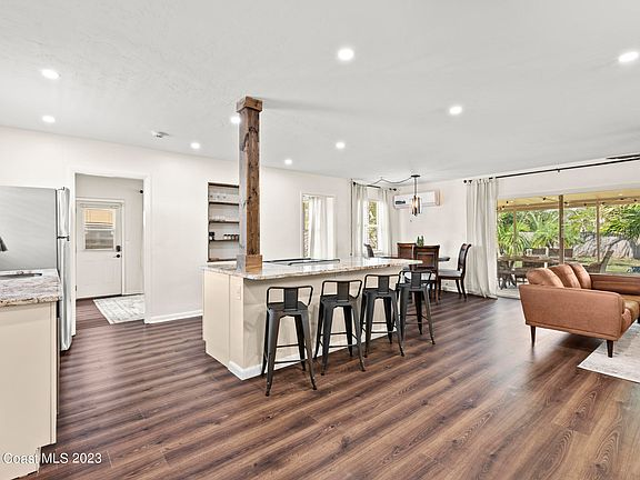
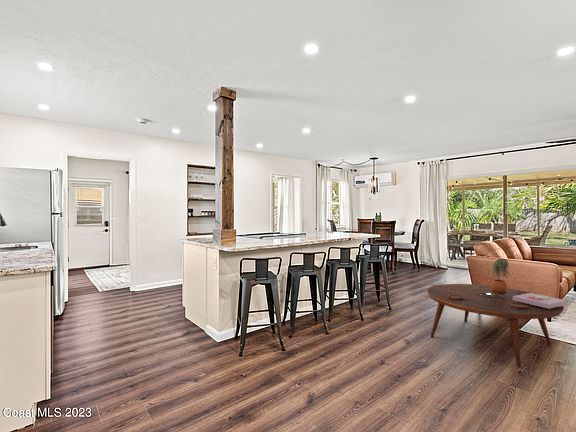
+ potted plant (499, 277)
+ coffee table (489, 315)
+ decorative box (539, 300)
